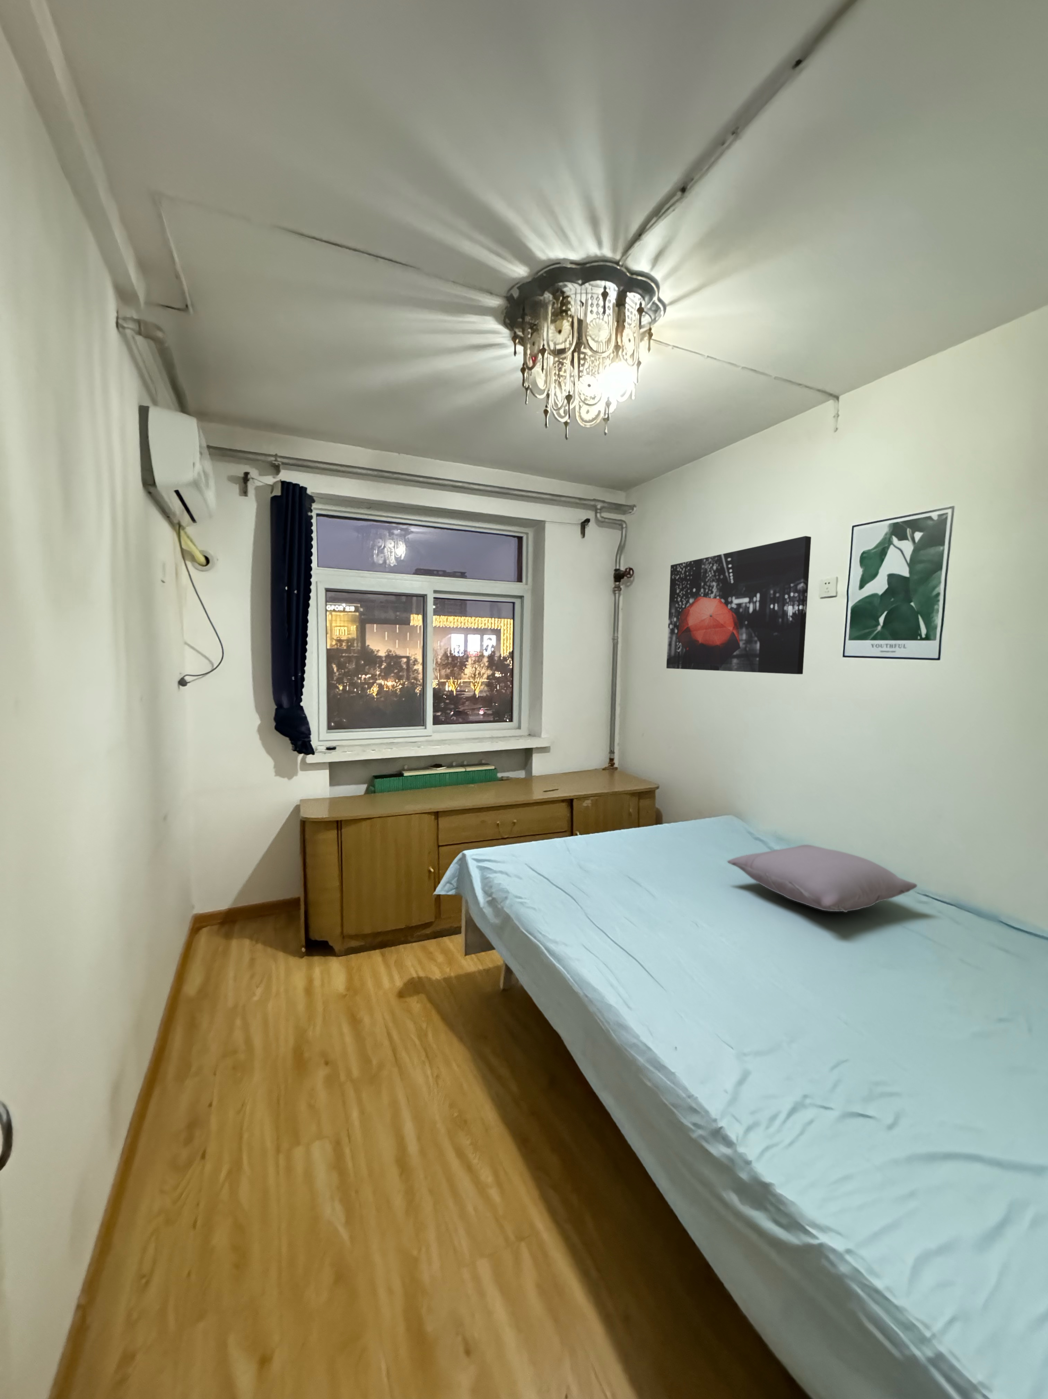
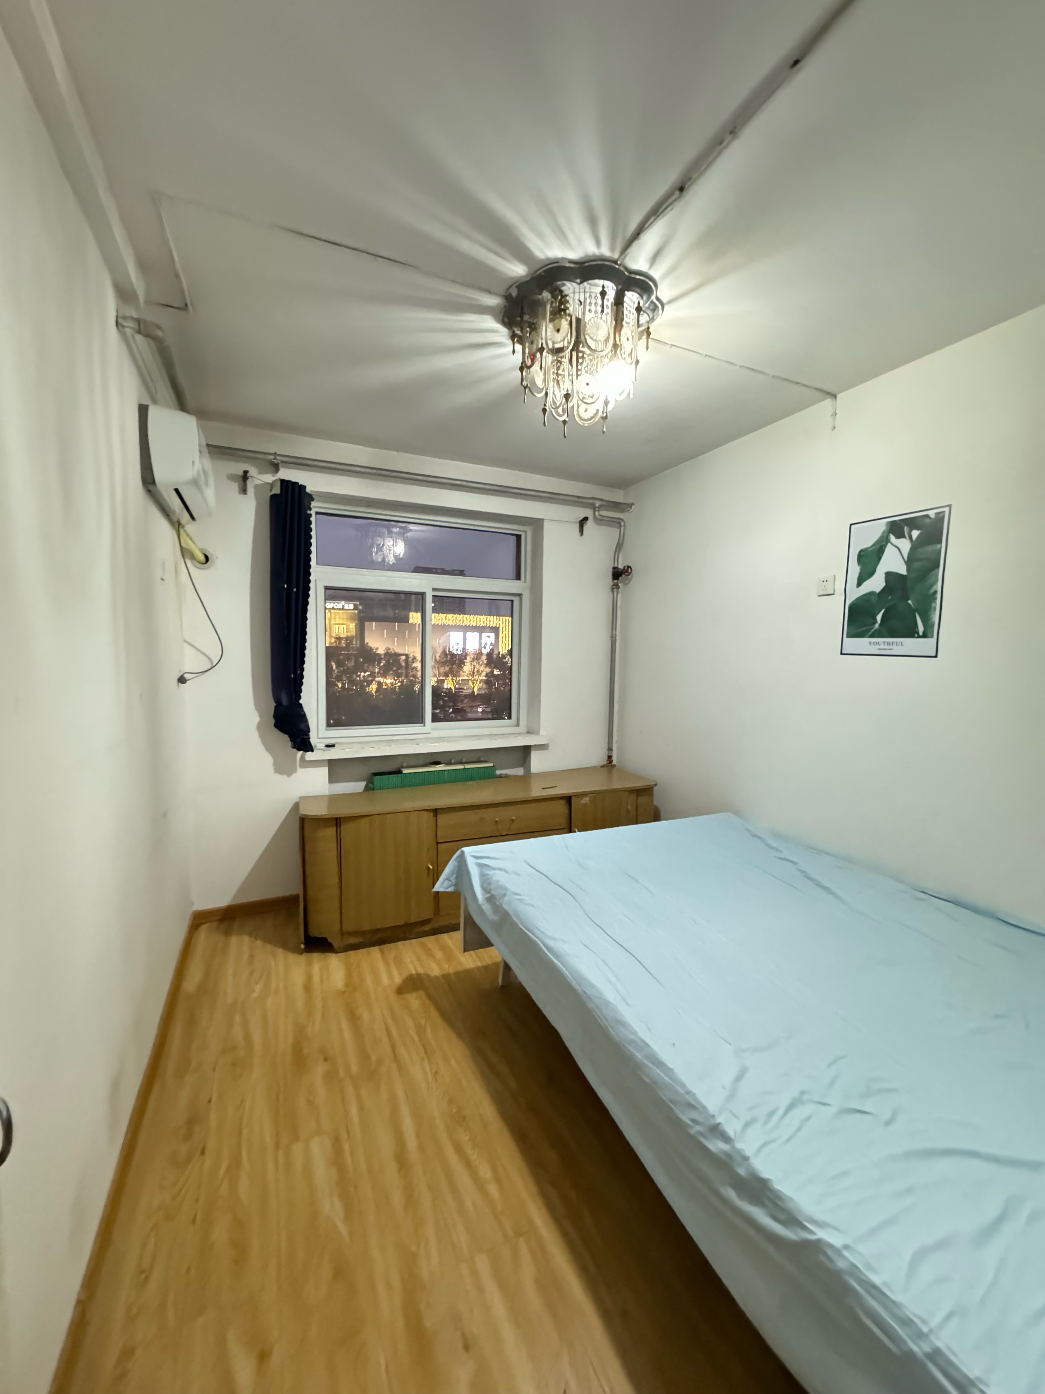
- pillow (816, 875)
- wall art (728, 612)
